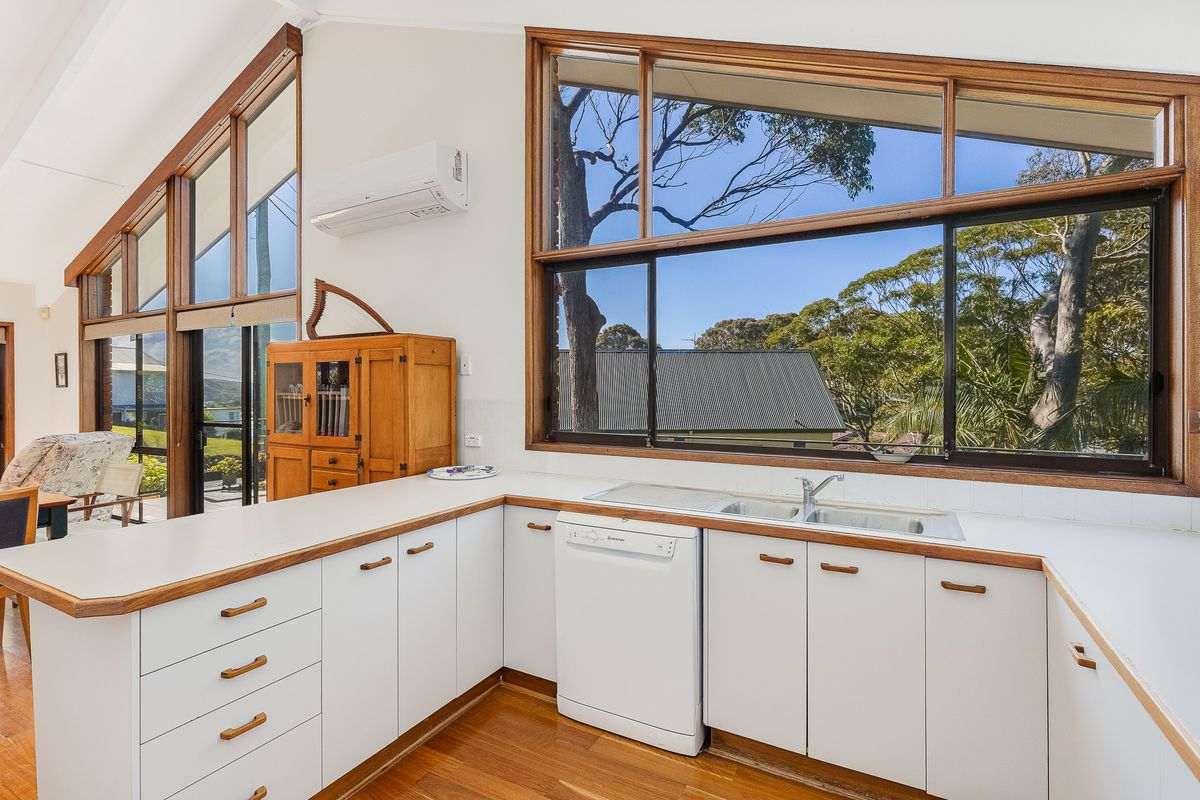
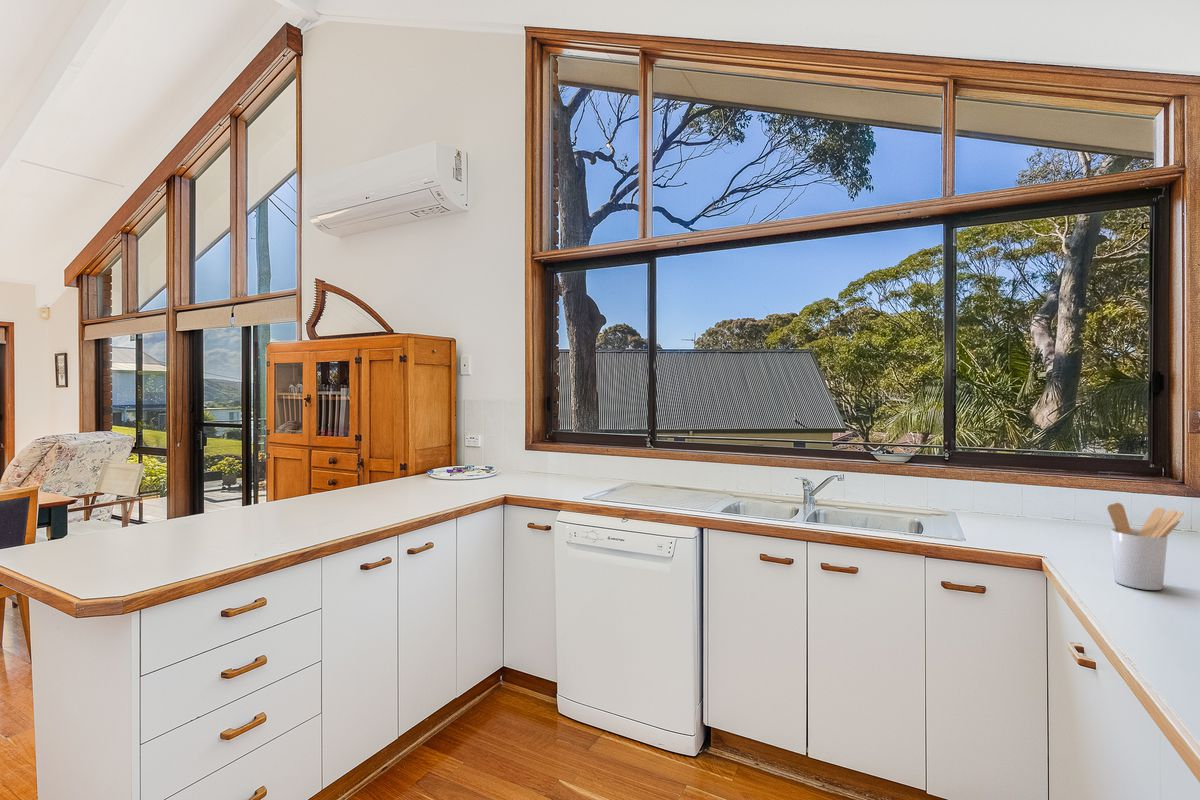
+ utensil holder (1147, 545)
